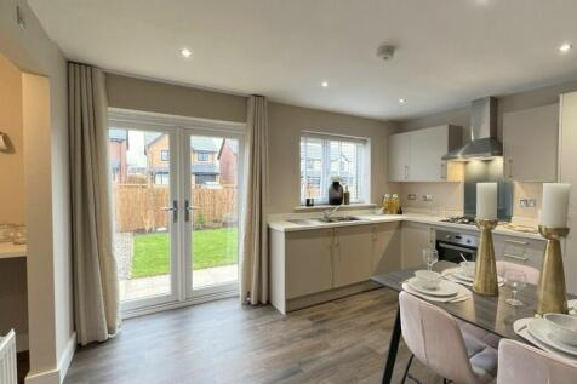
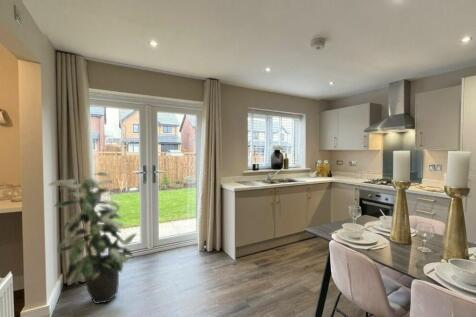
+ indoor plant (96, 237)
